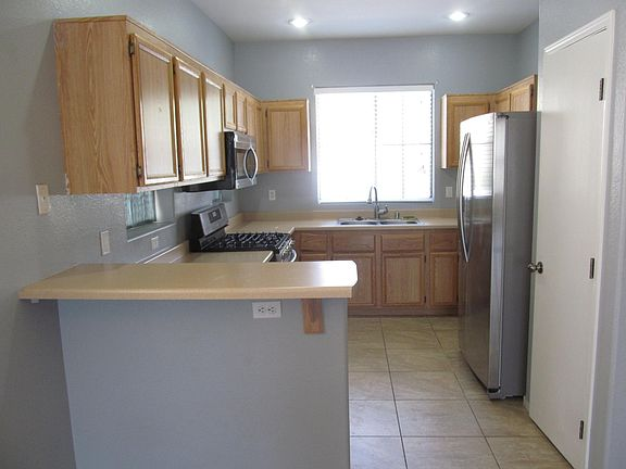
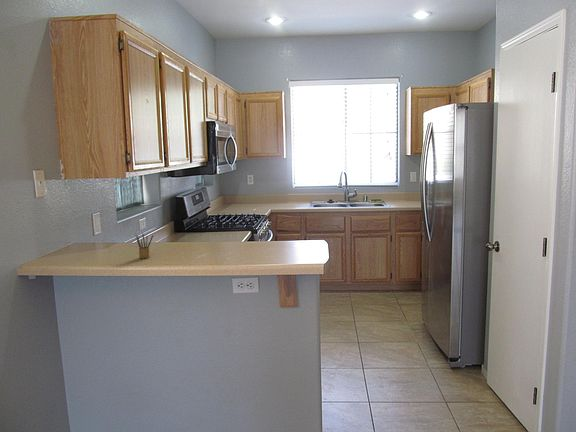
+ pencil box (144, 245)
